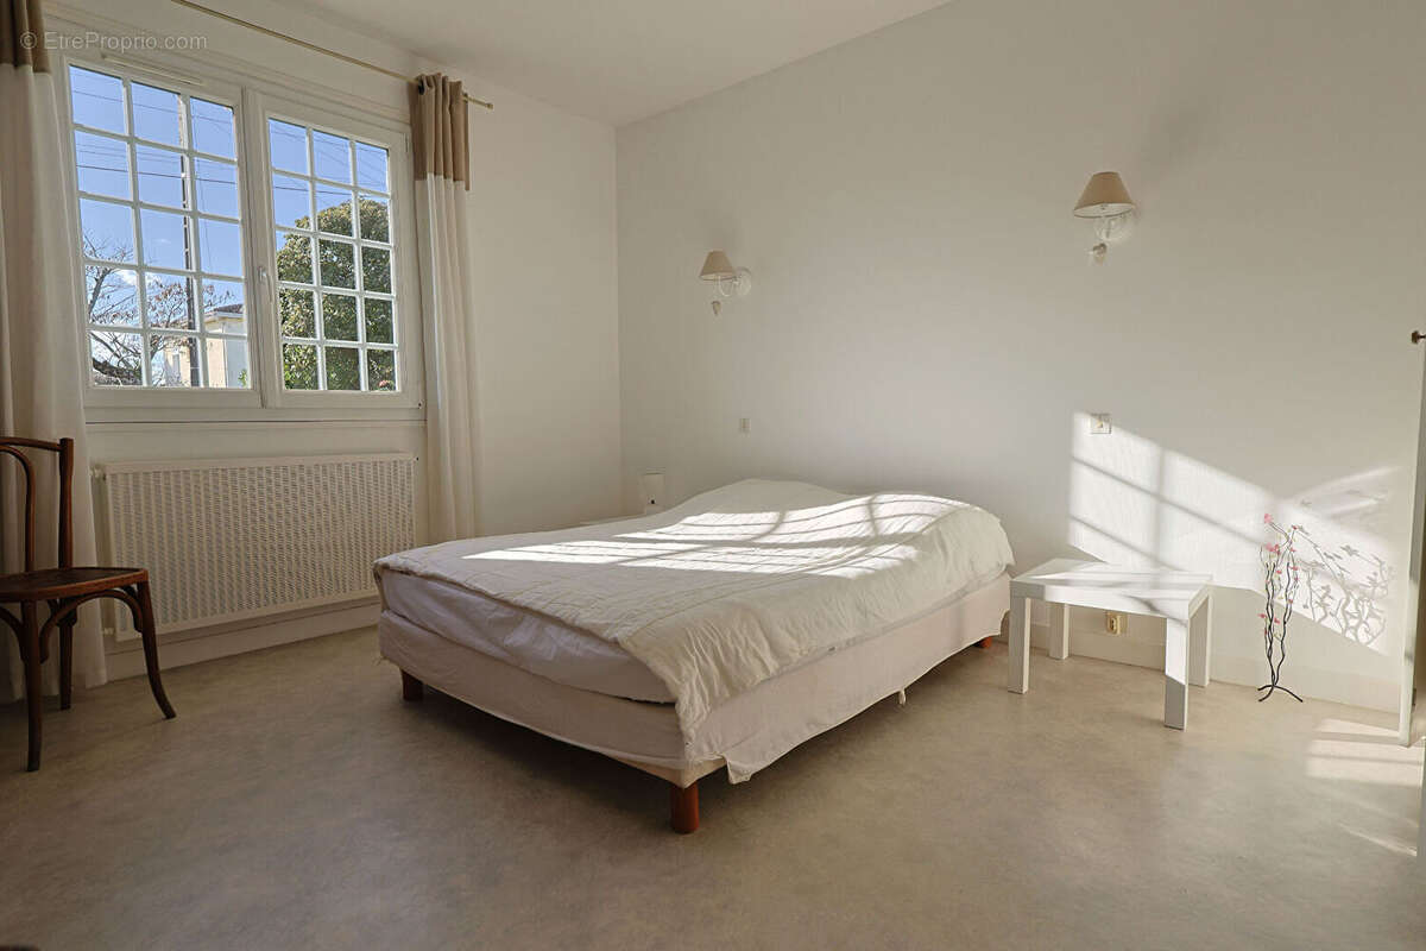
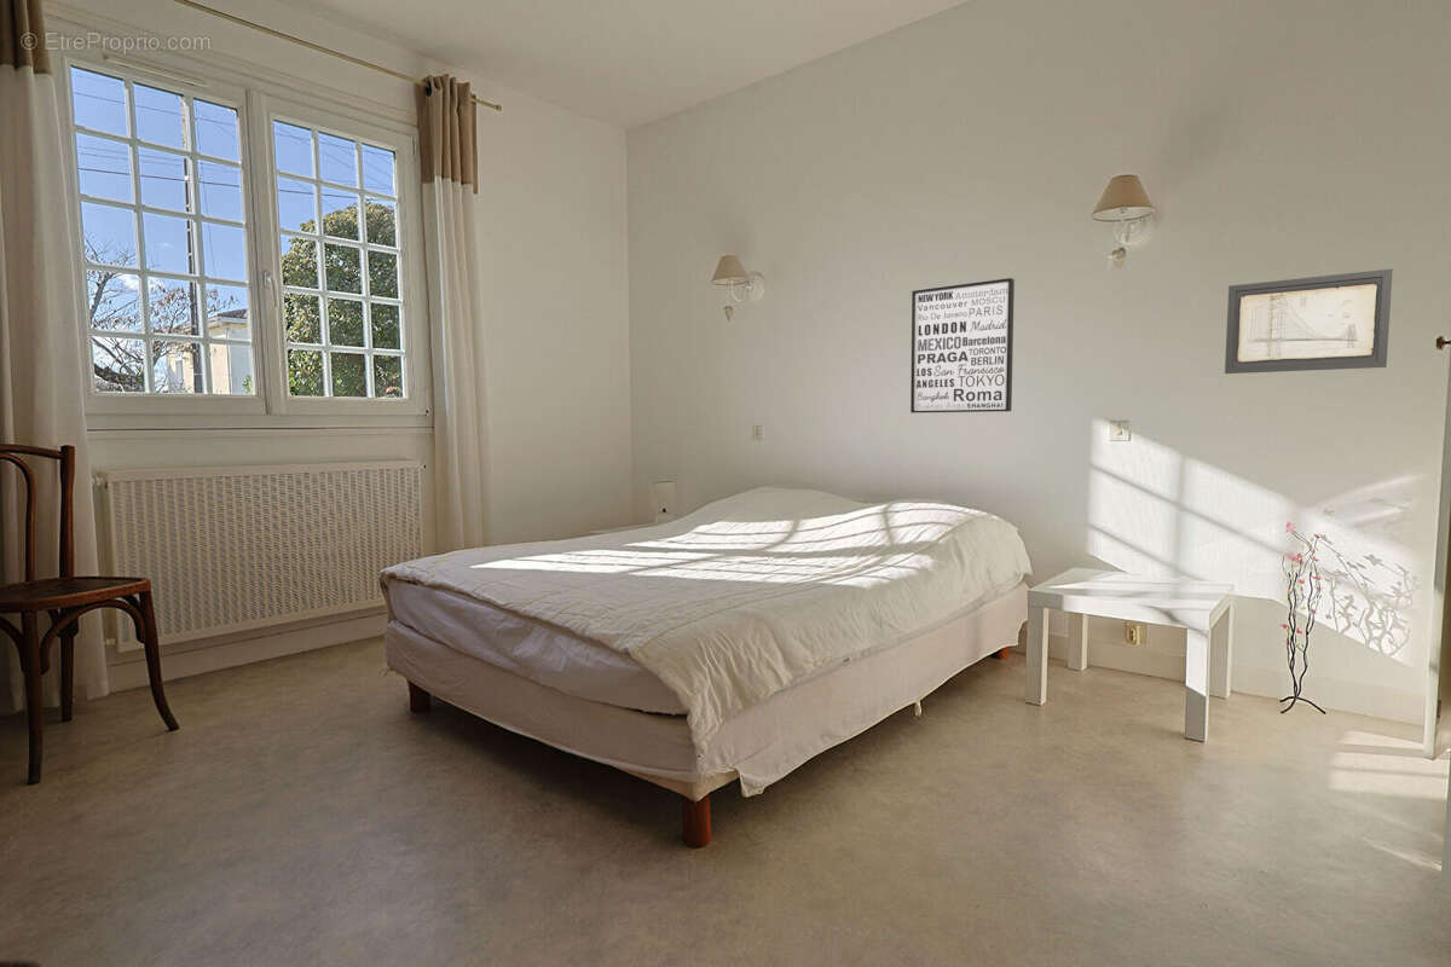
+ wall art (960, 348)
+ wall art (1303, 324)
